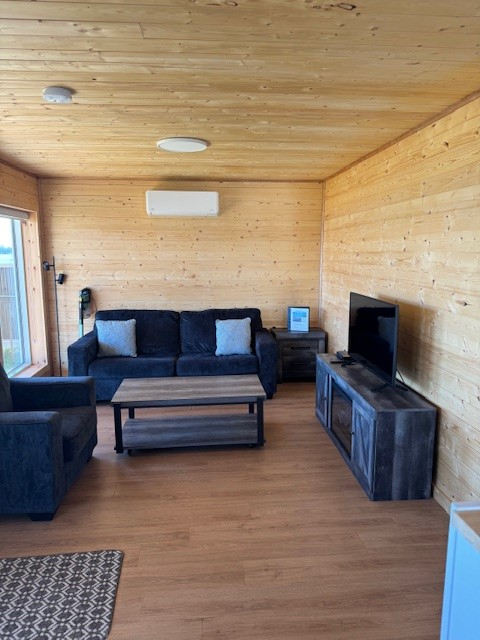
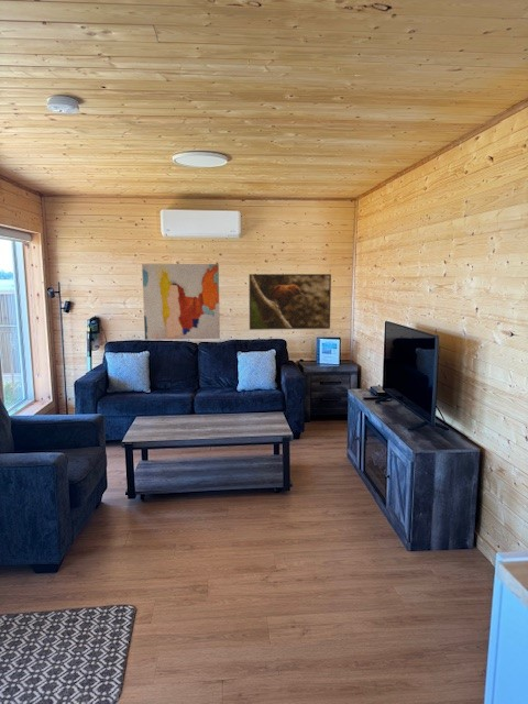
+ wall art (182, 301)
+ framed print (289, 301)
